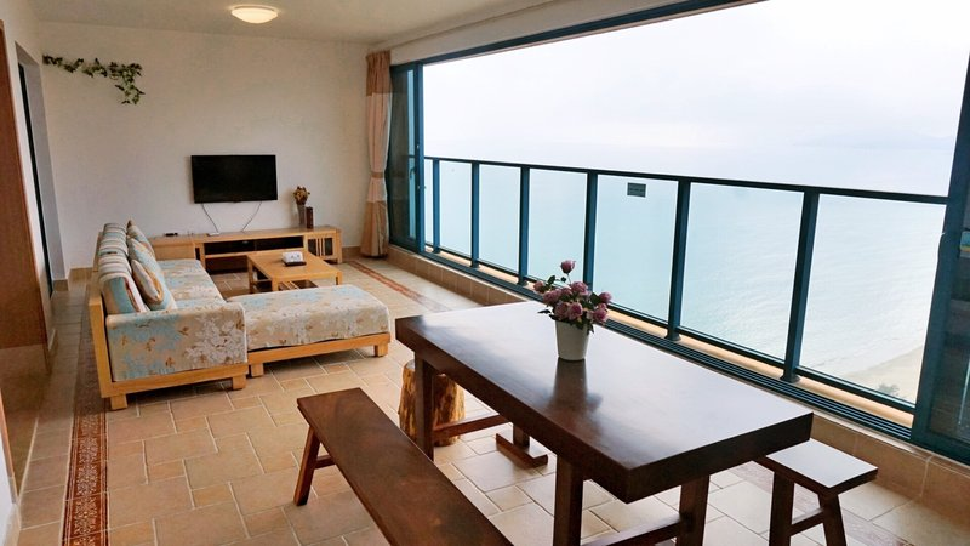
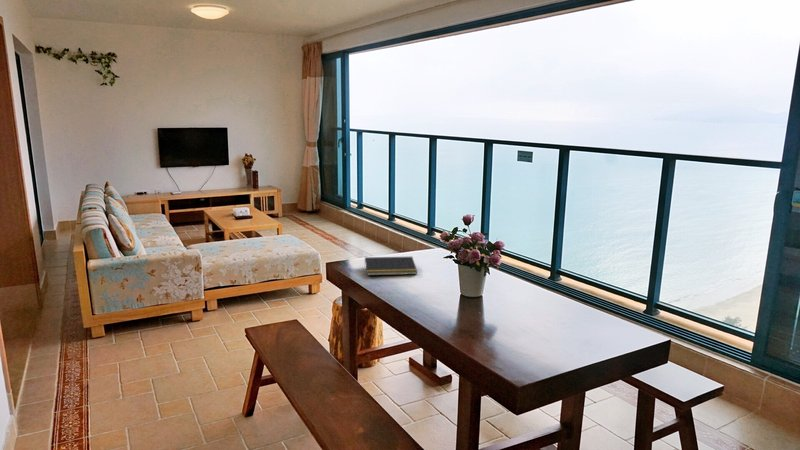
+ notepad (390, 265)
